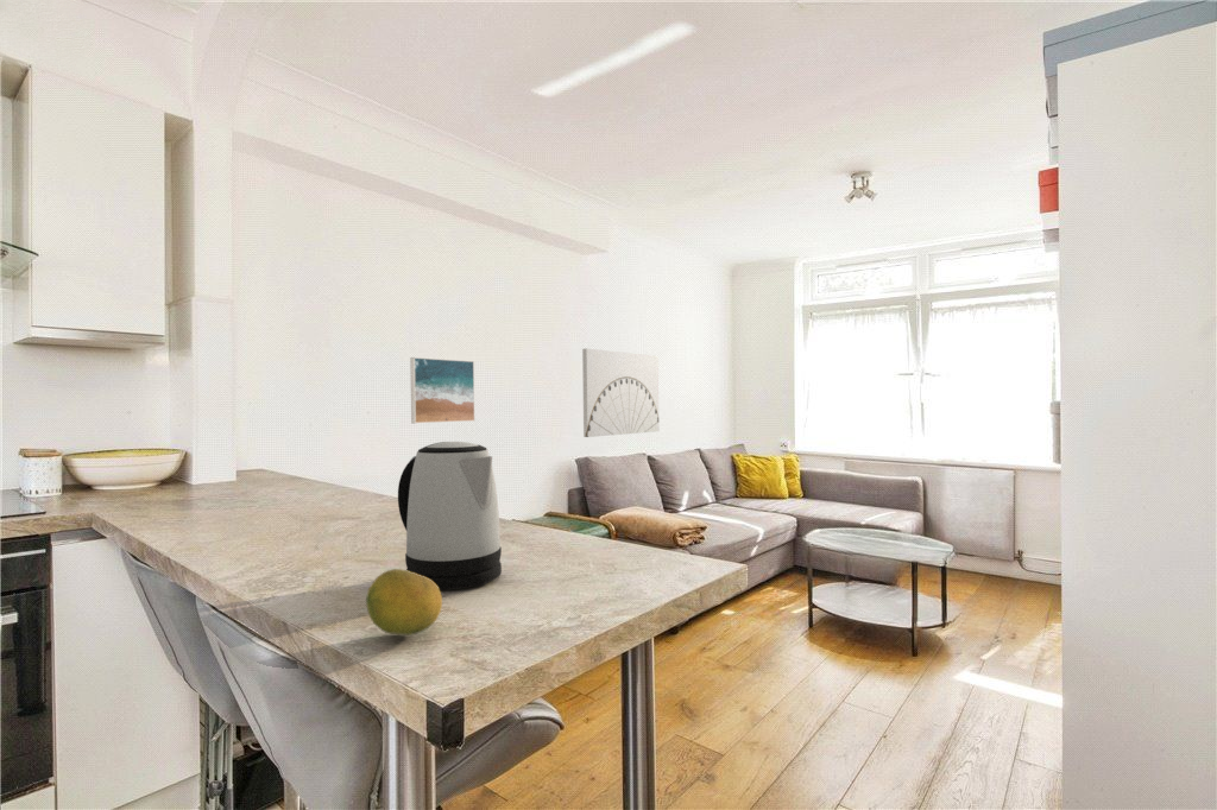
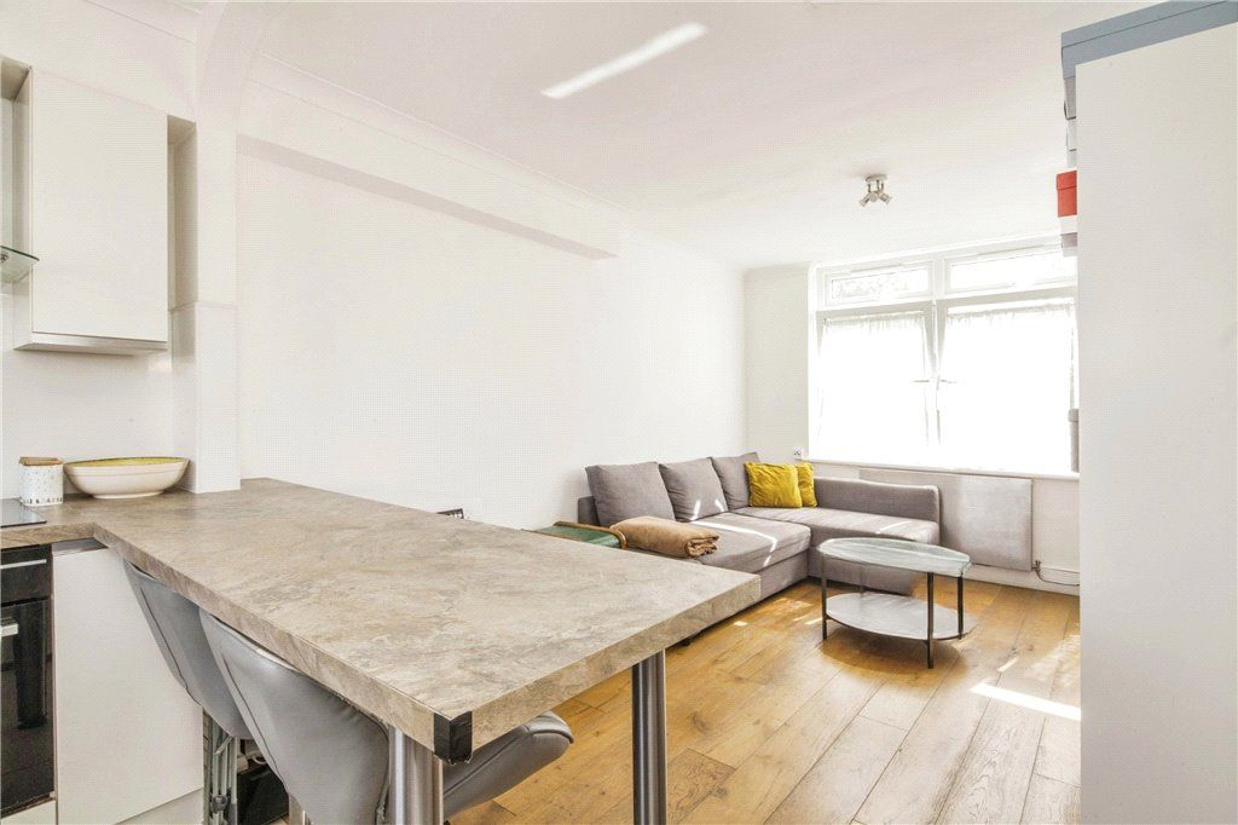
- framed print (443, 391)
- kettle (443, 508)
- fruit (405, 601)
- wall art (623, 393)
